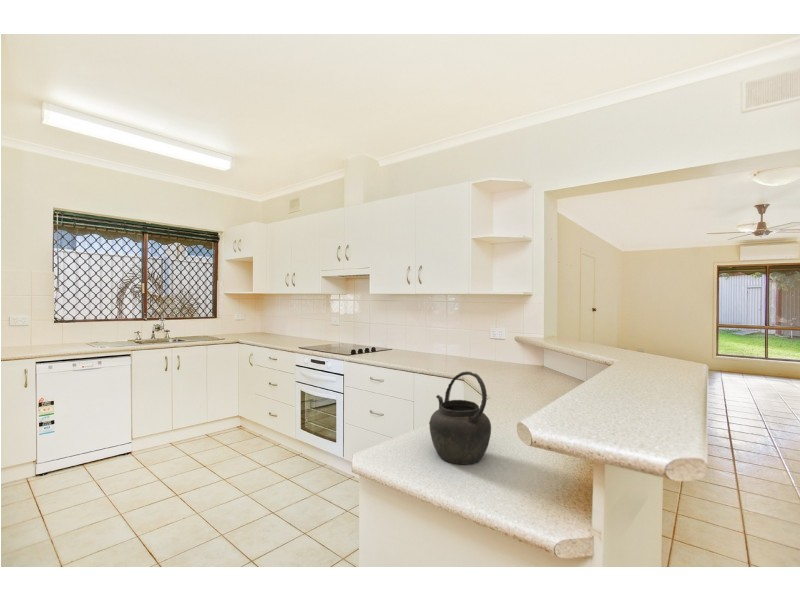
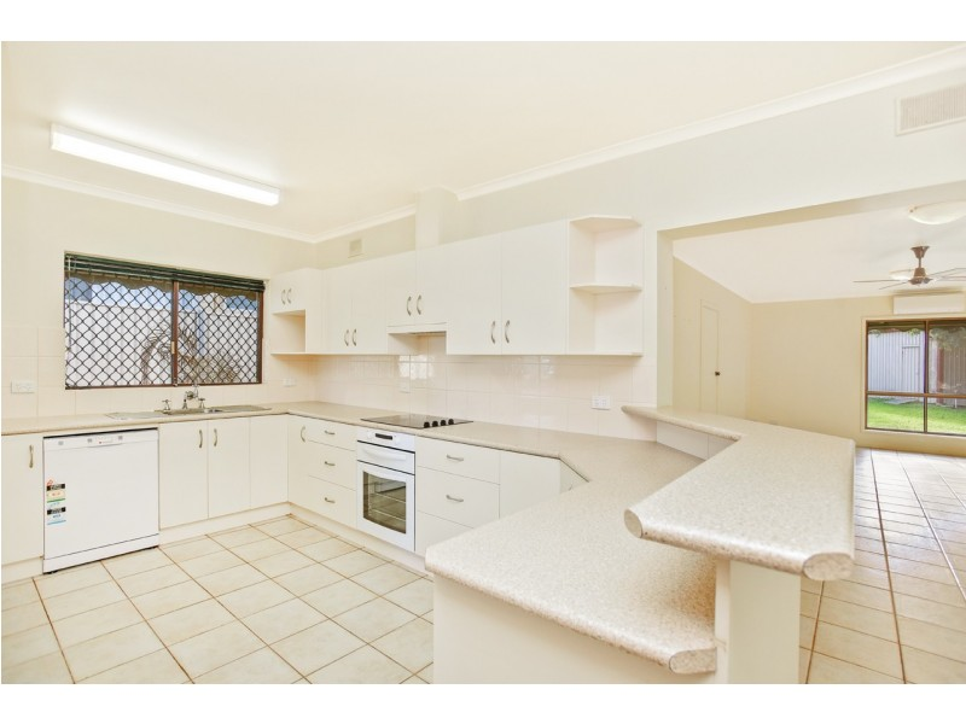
- kettle (457, 411)
